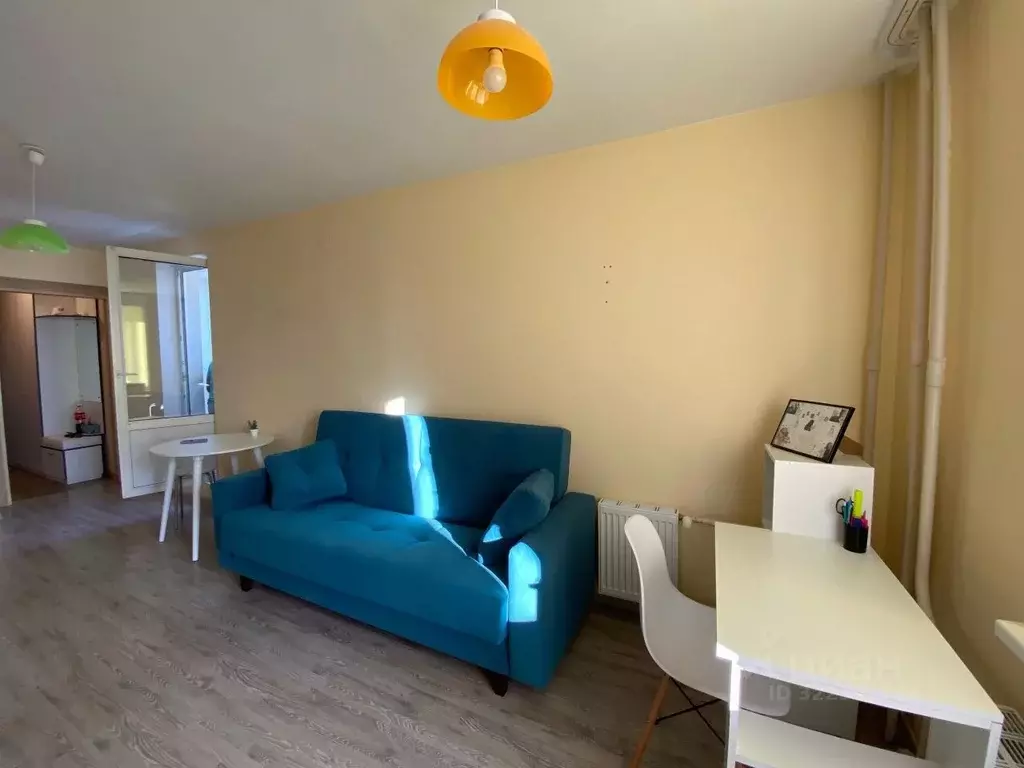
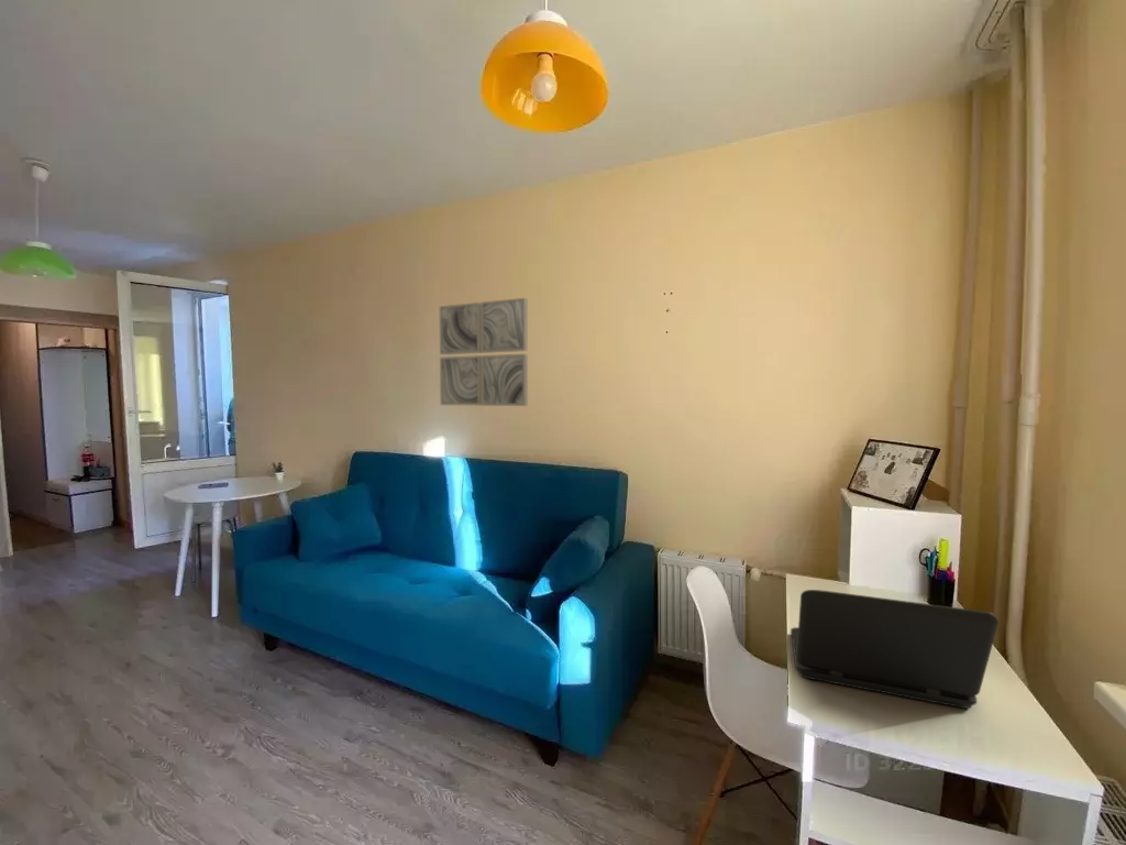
+ laptop (876, 626)
+ wall art (482, 355)
